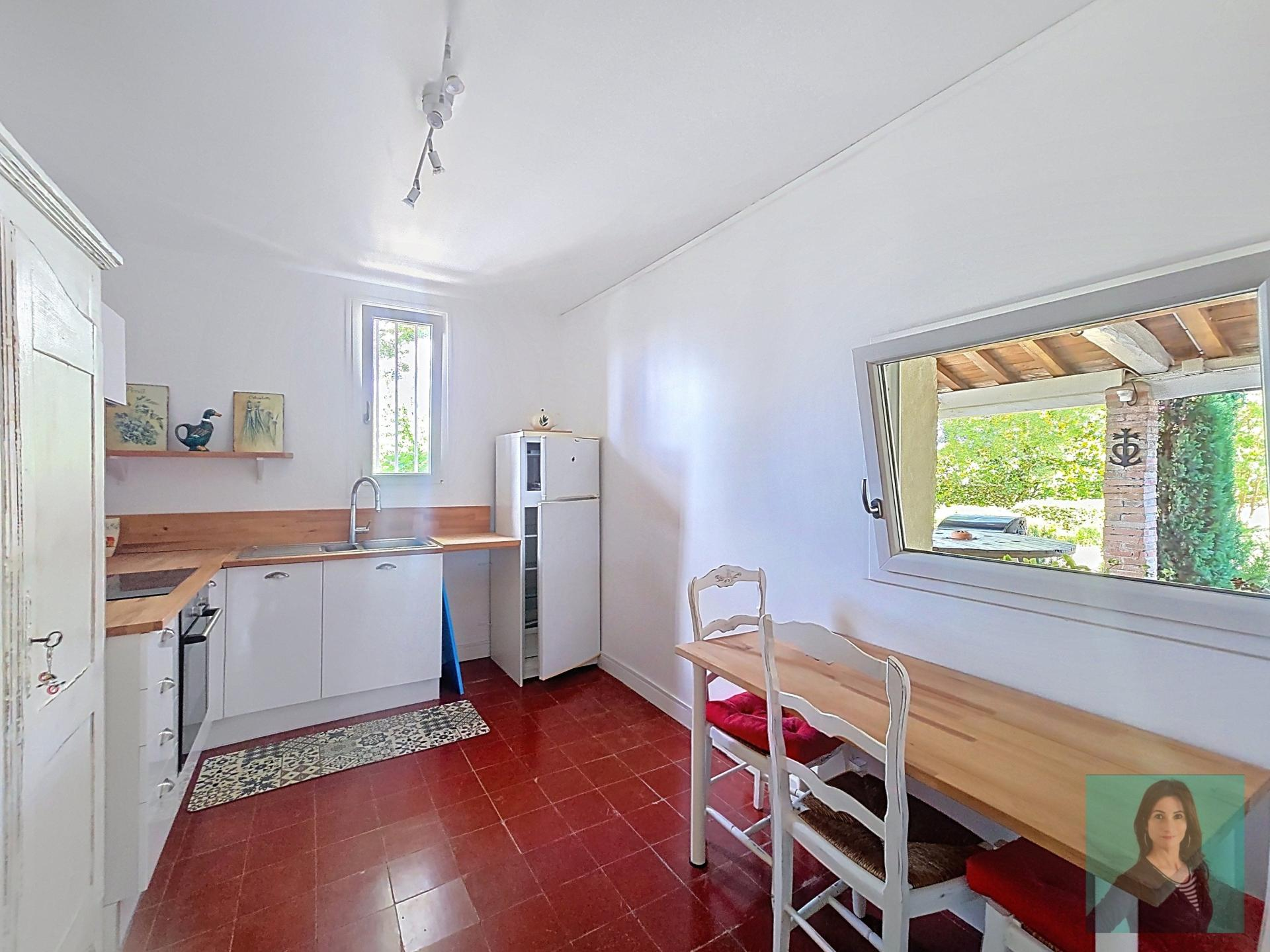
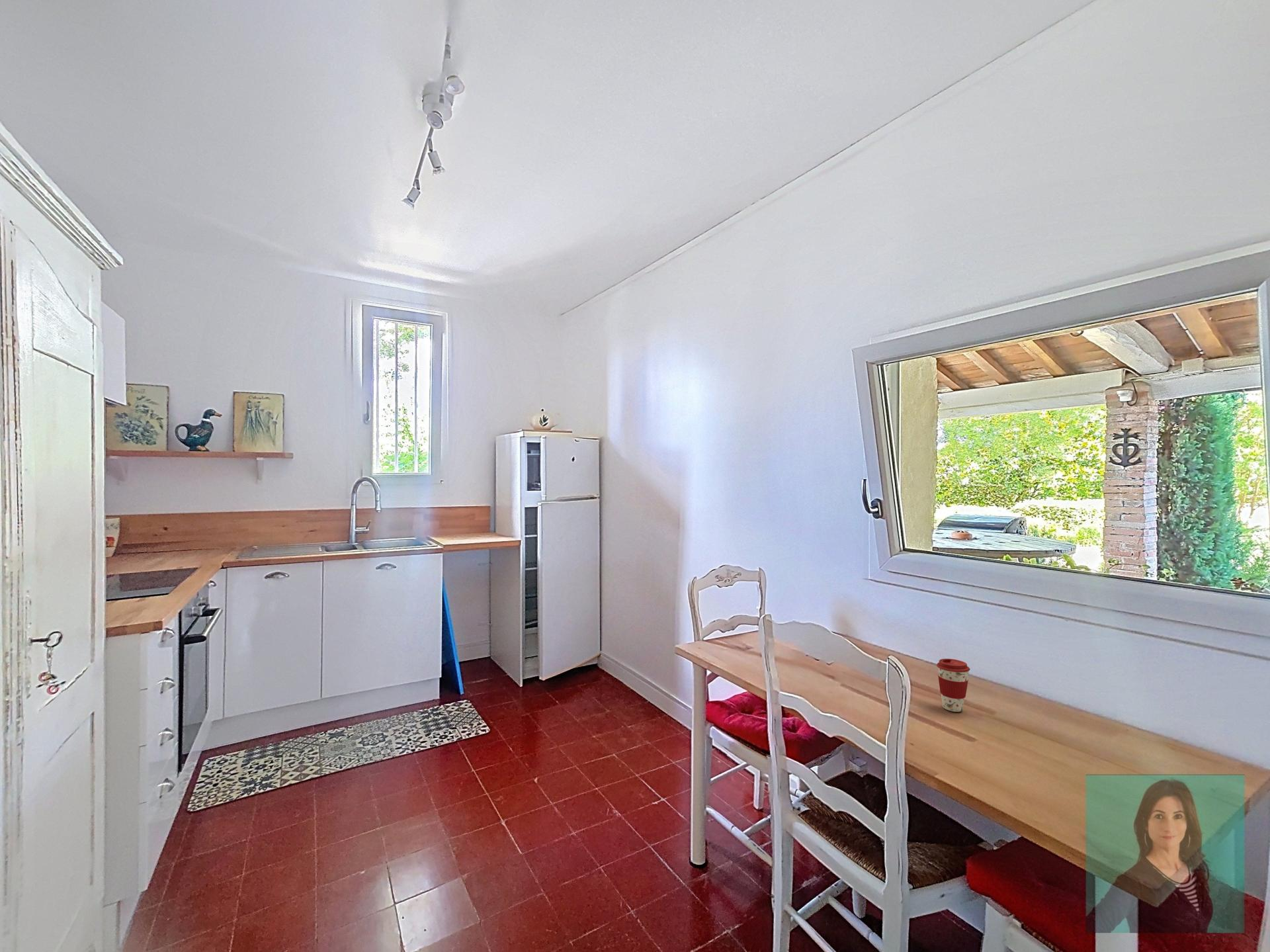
+ coffee cup (952, 685)
